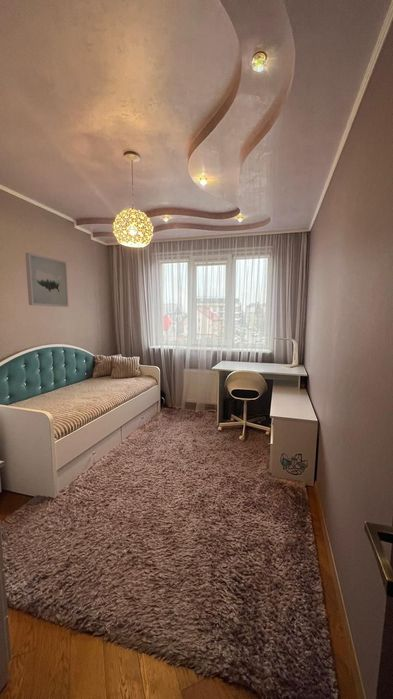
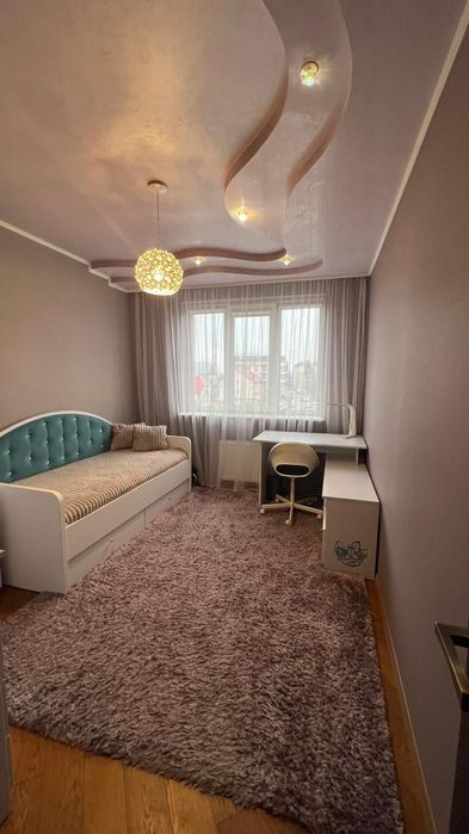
- wall art (48, 282)
